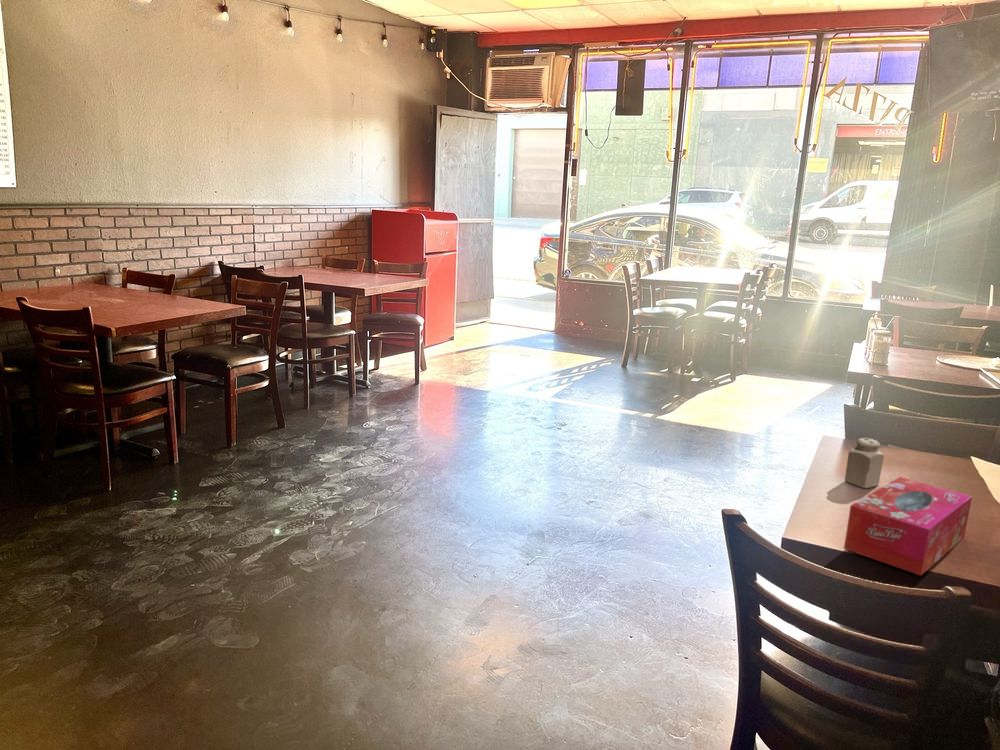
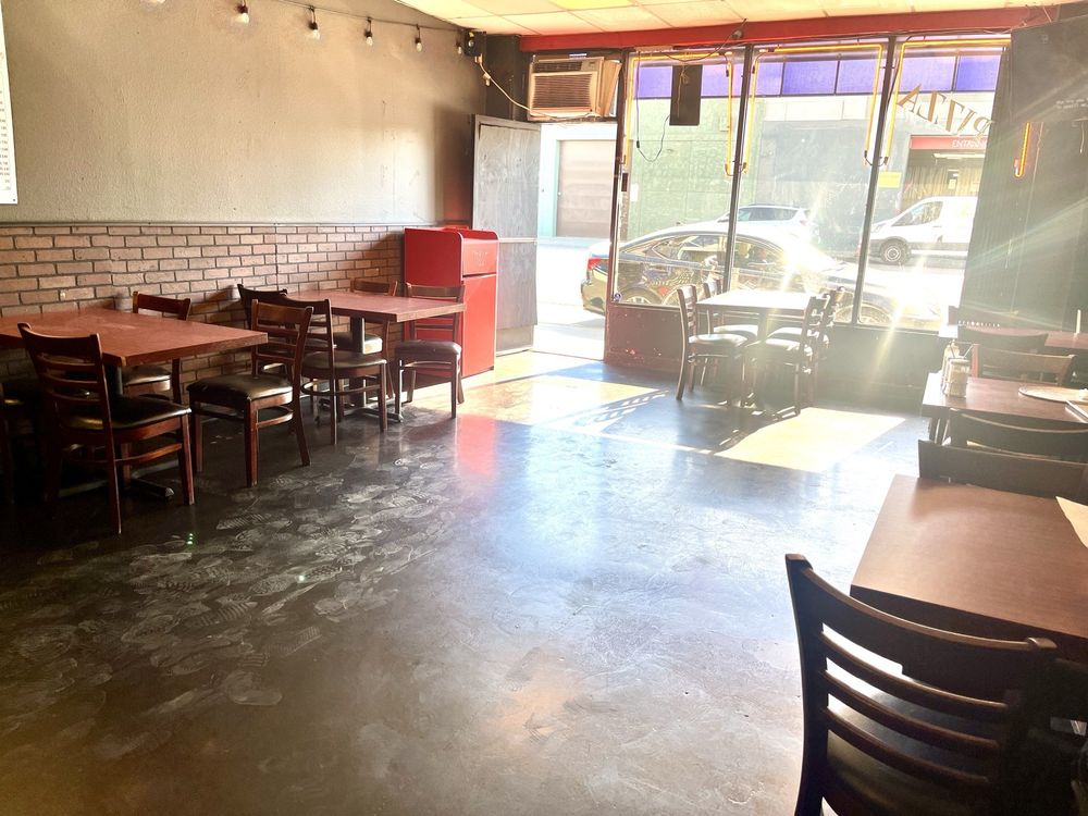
- tissue box (909, 521)
- salt shaker (865, 461)
